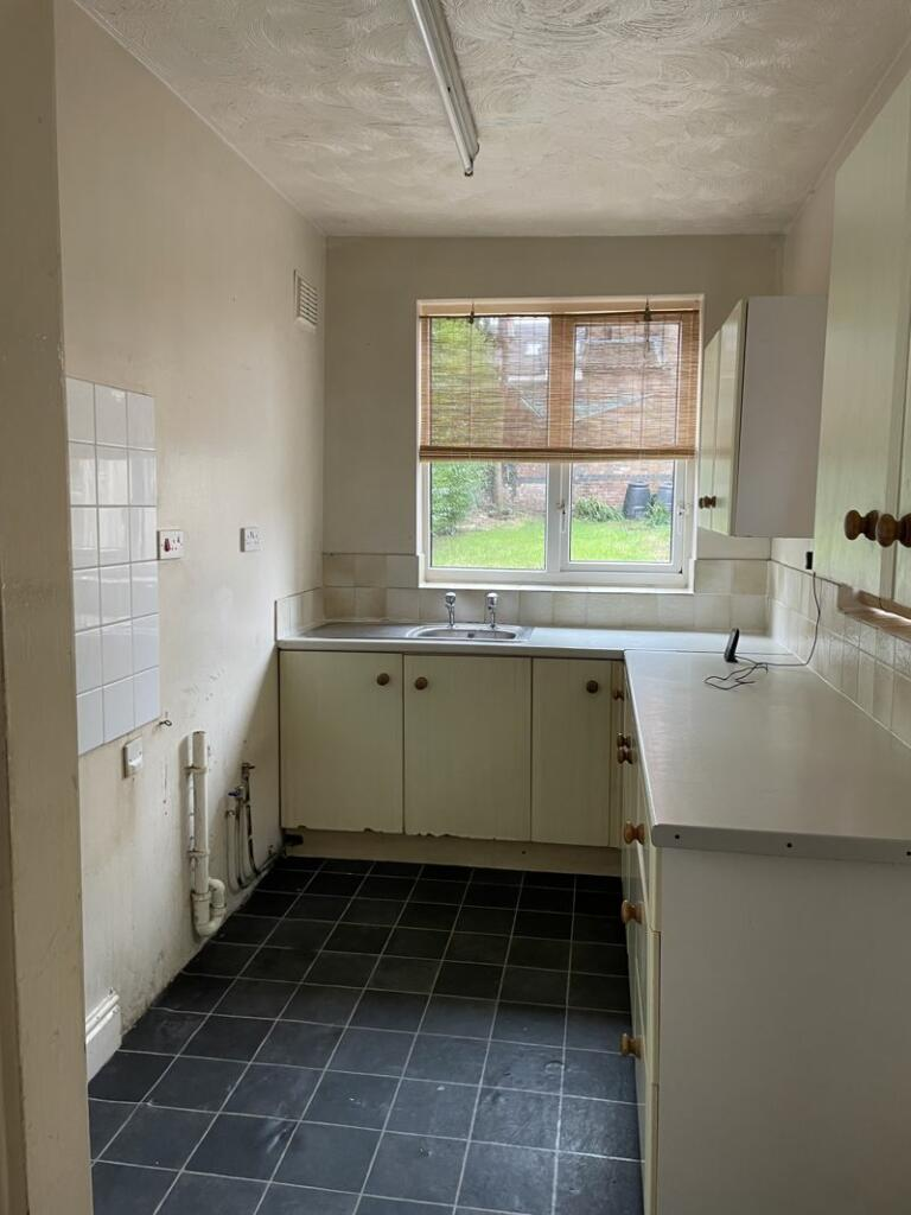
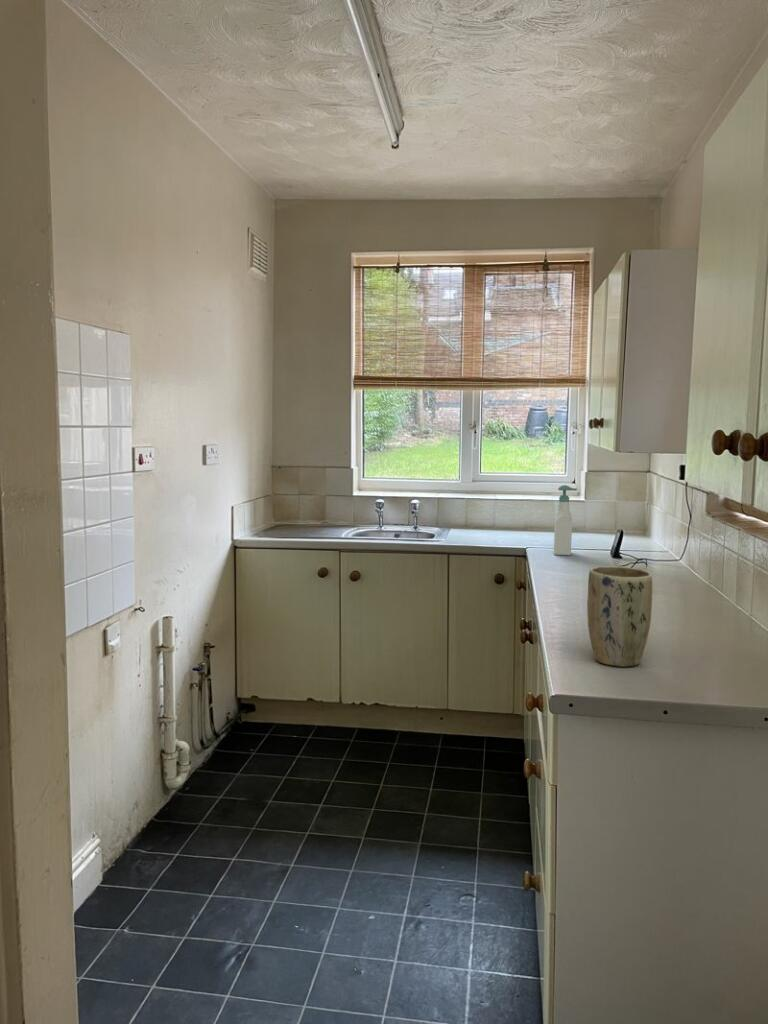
+ plant pot (618, 616)
+ soap bottle (565, 519)
